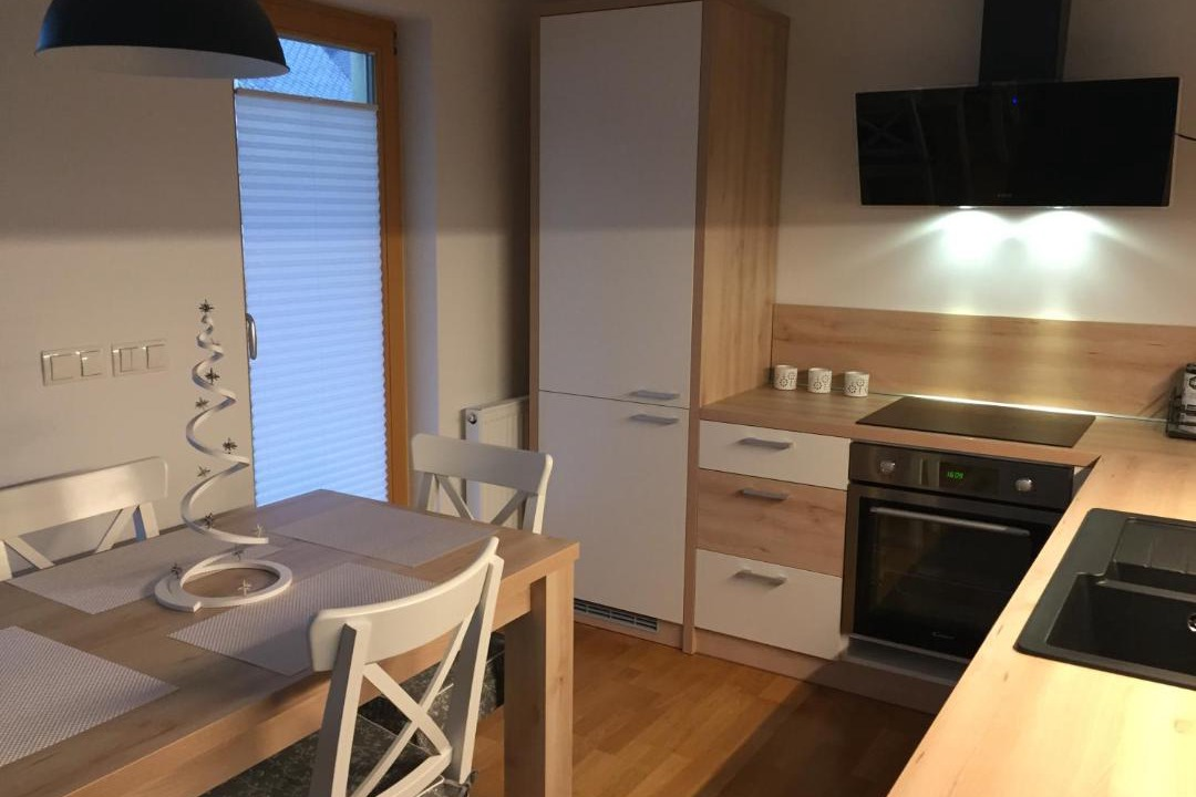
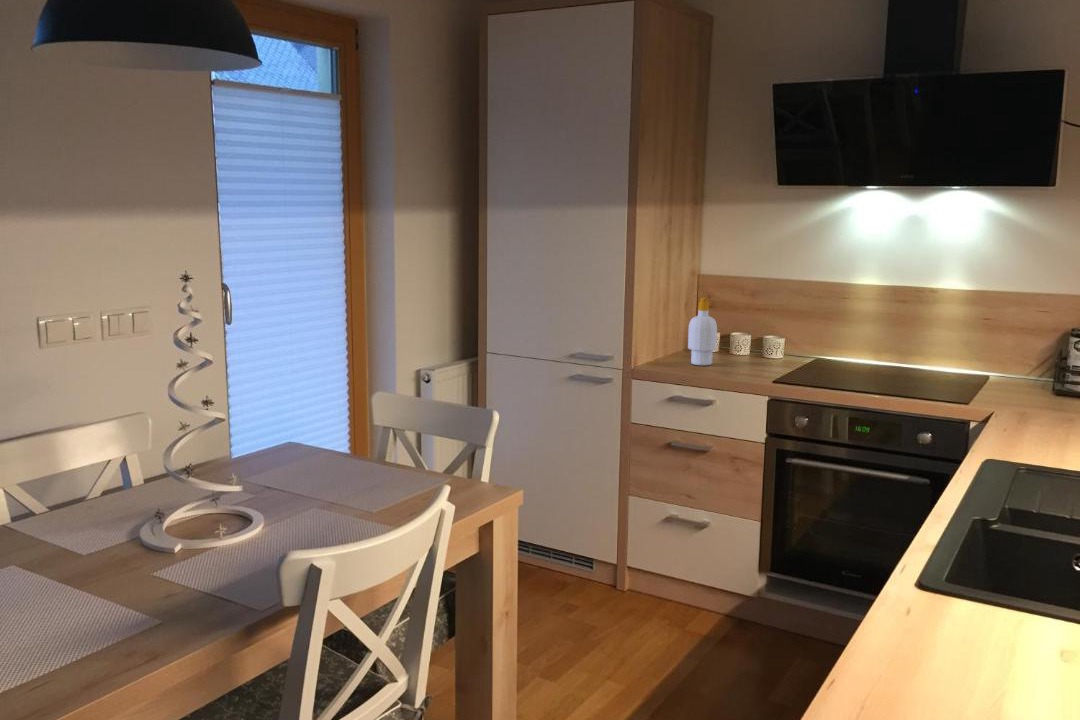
+ soap bottle (702, 331)
